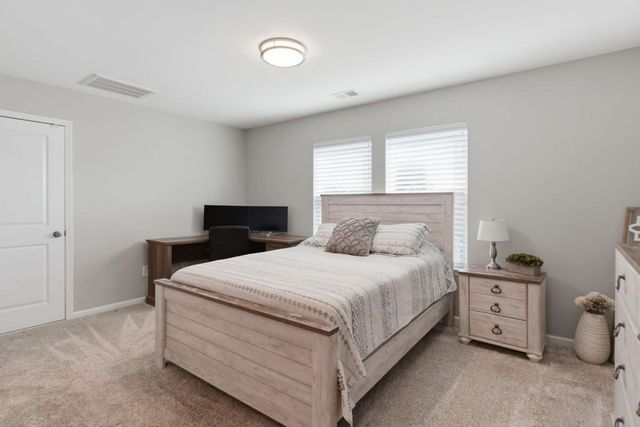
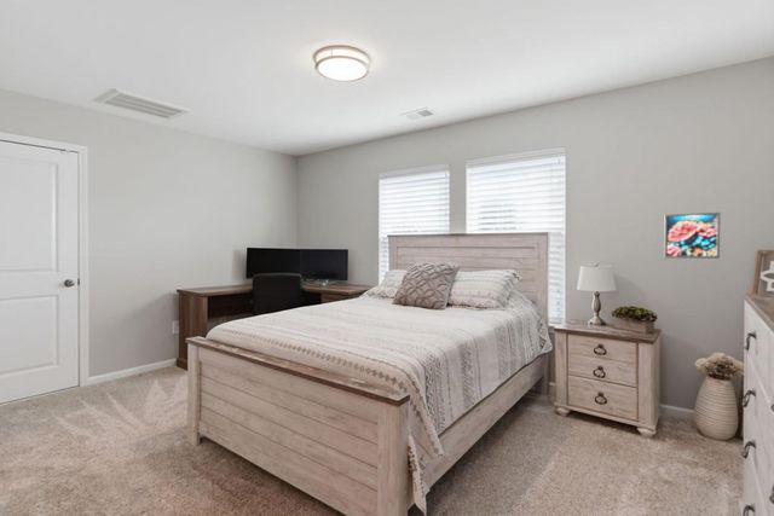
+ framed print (691, 236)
